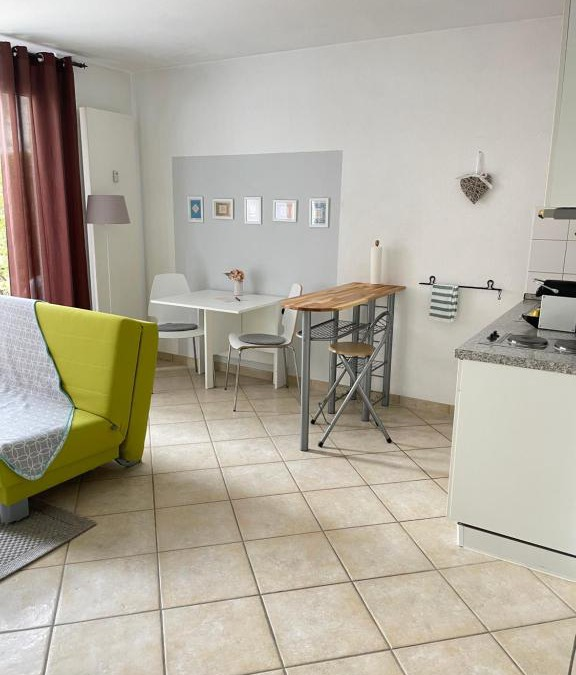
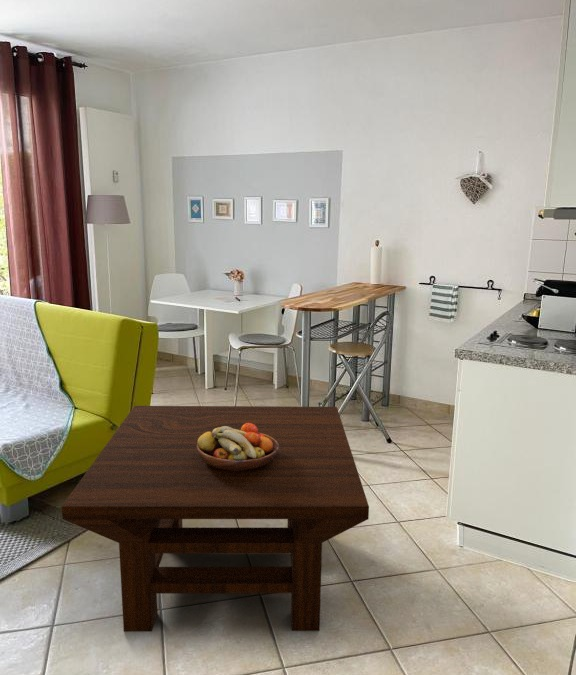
+ fruit bowl (238, 441)
+ coffee table (228, 510)
